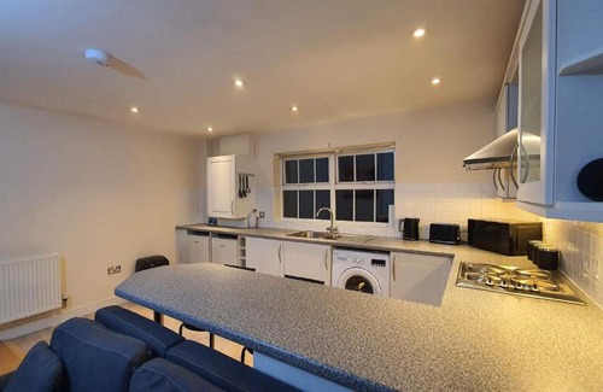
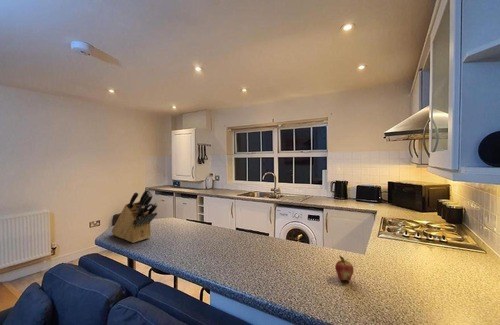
+ fruit (344, 267)
+ knife block (134, 212)
